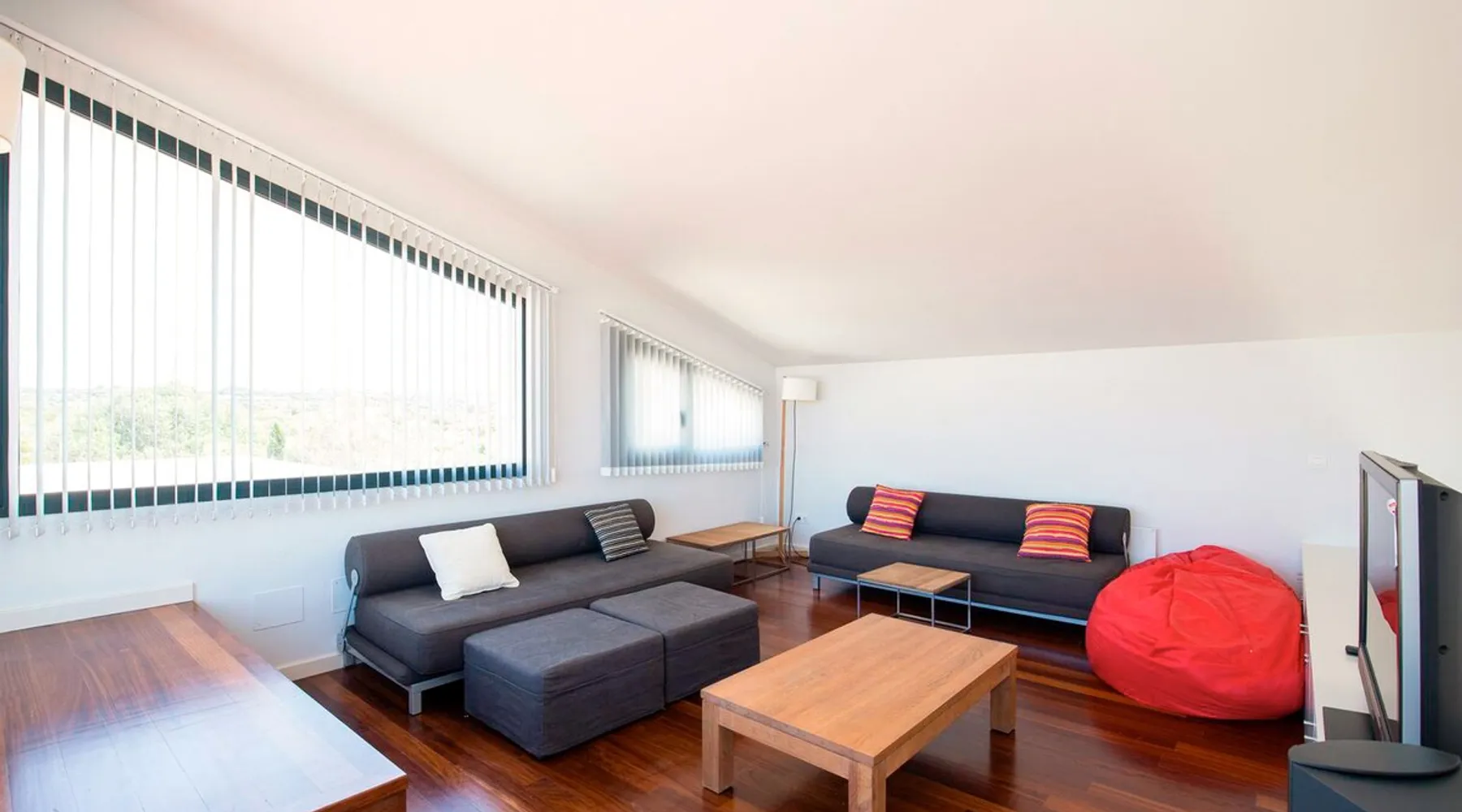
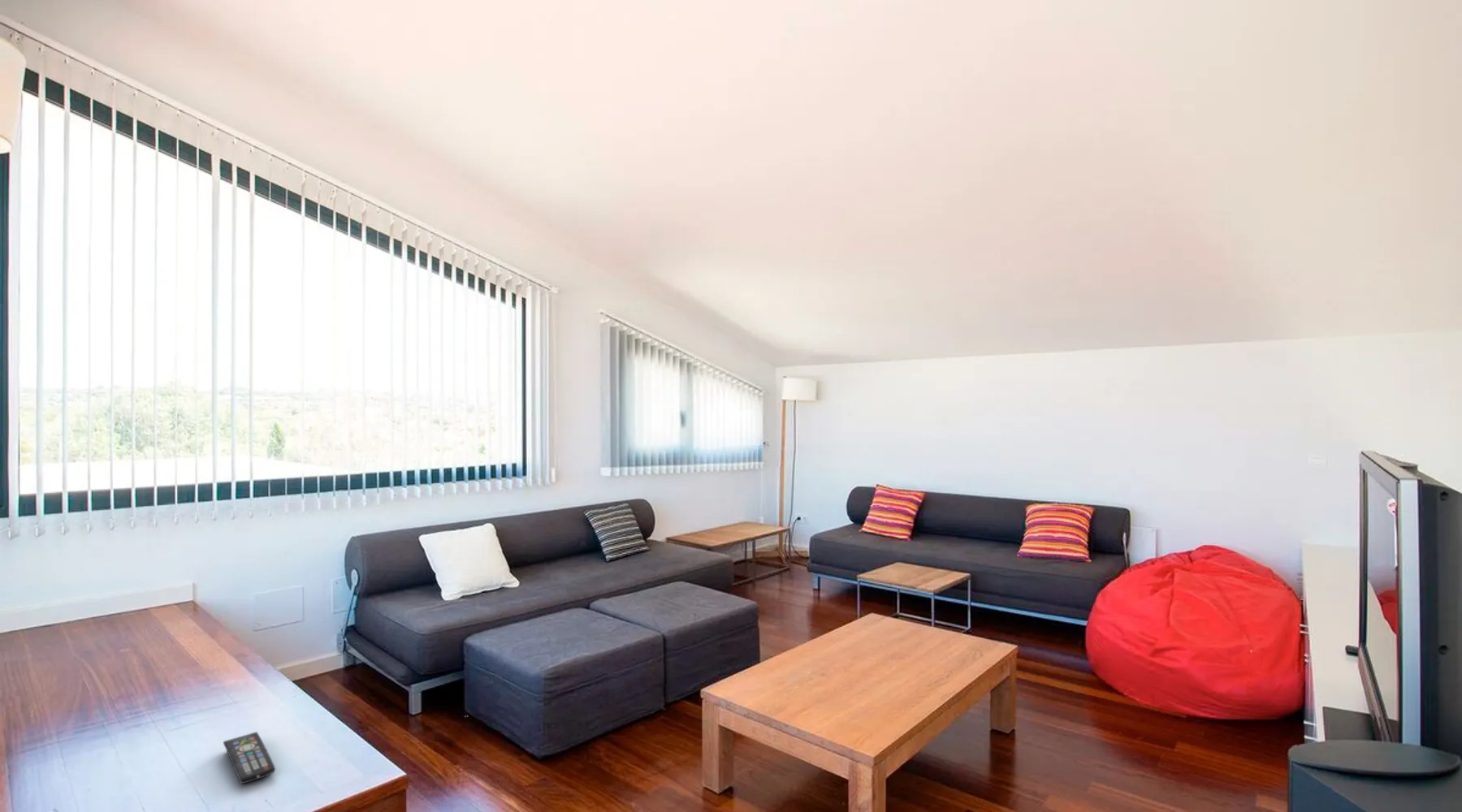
+ remote control (248, 755)
